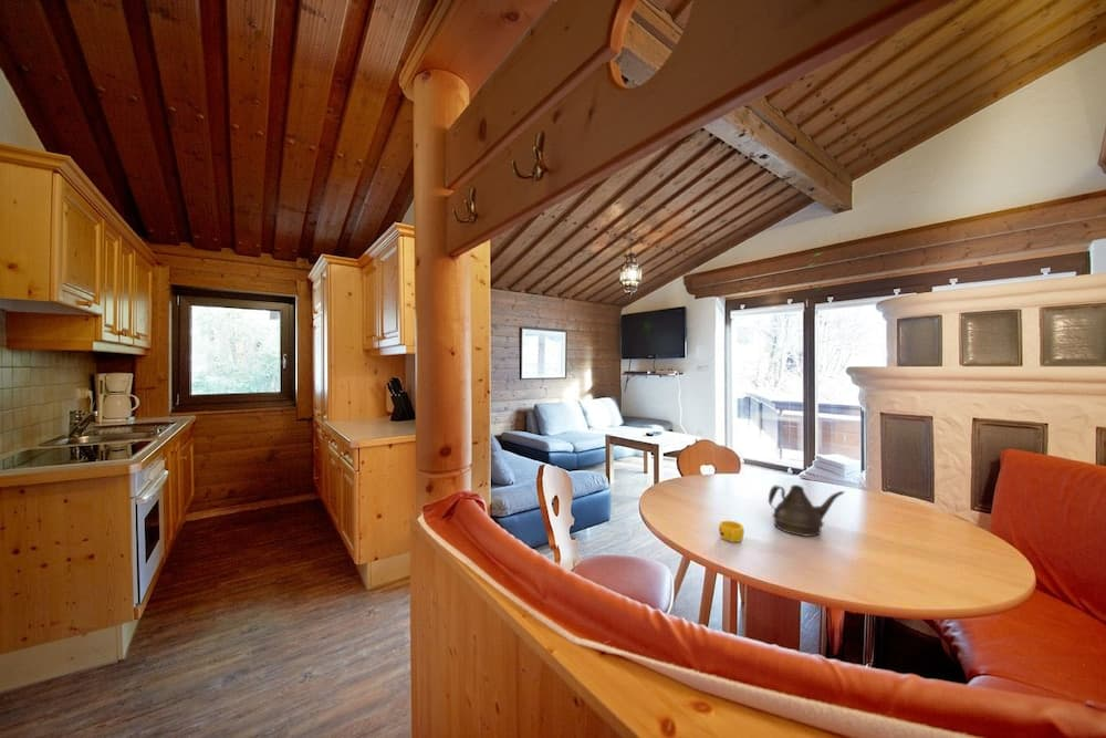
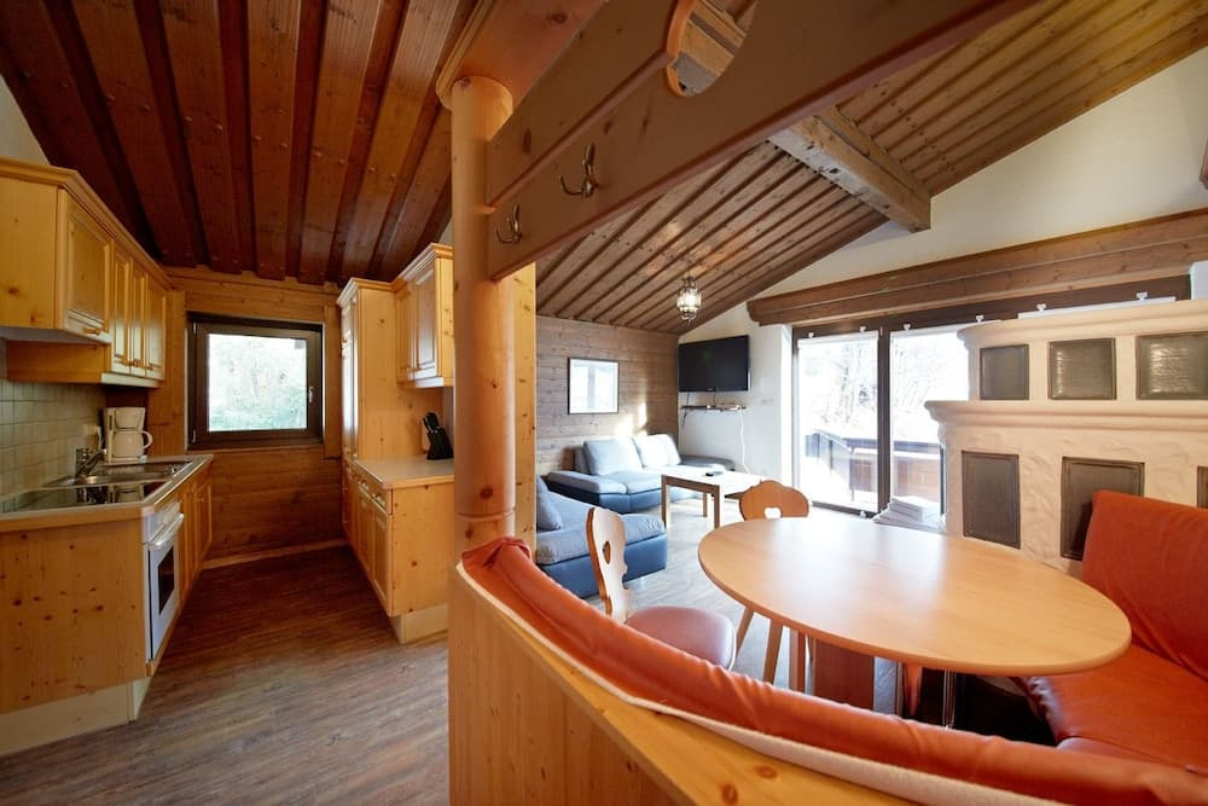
- teapot (806, 508)
- cup (731, 532)
